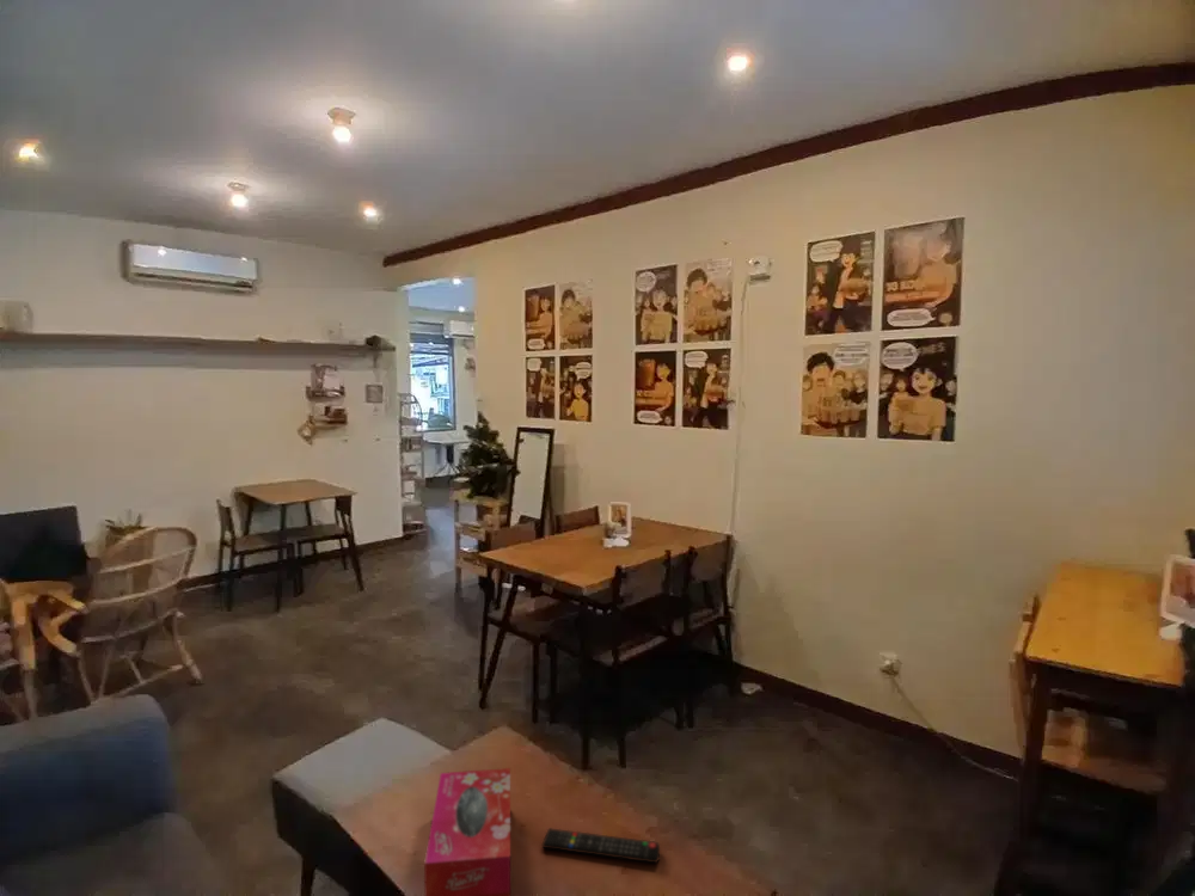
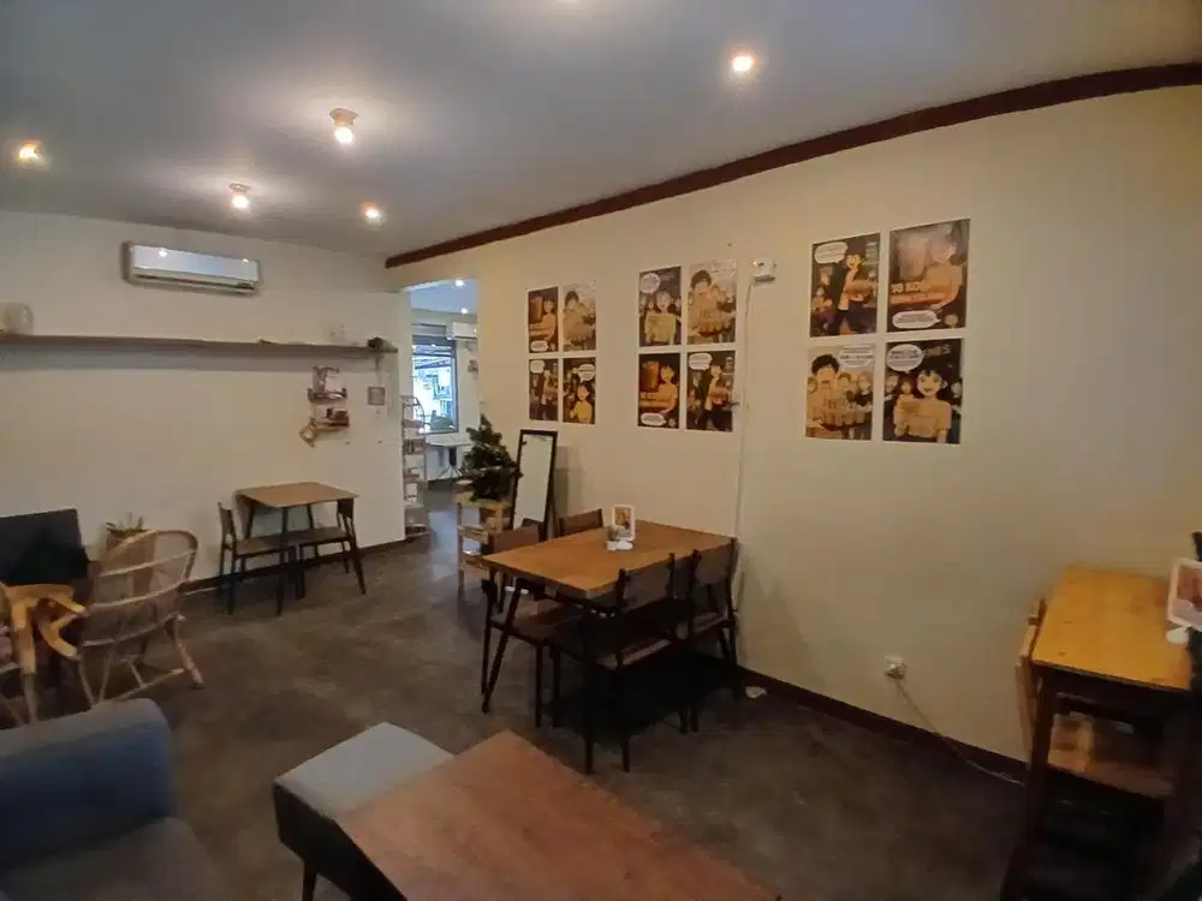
- tissue box (472, 834)
- remote control (601, 846)
